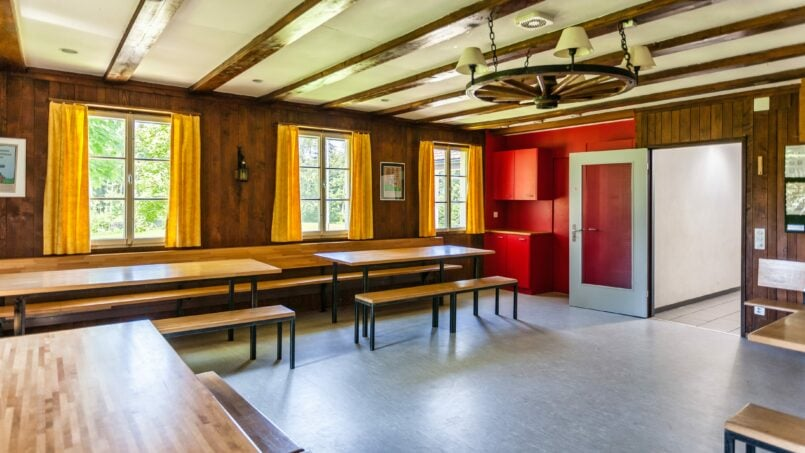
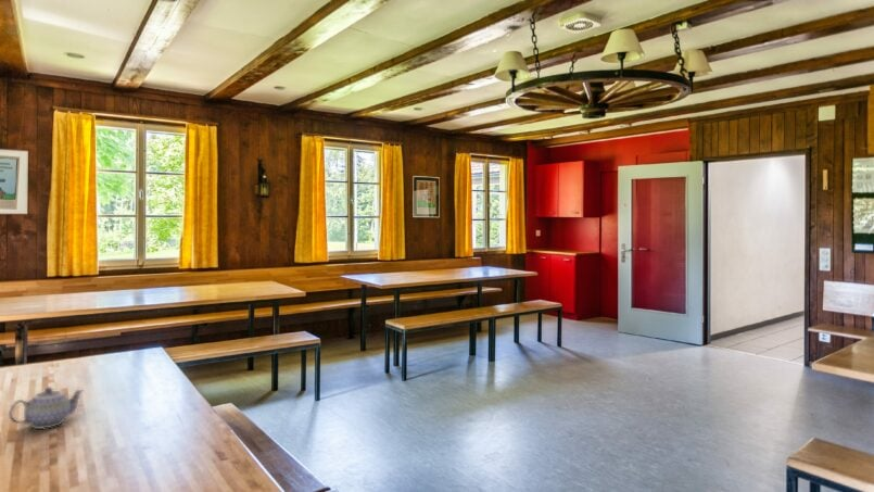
+ teapot (48, 405)
